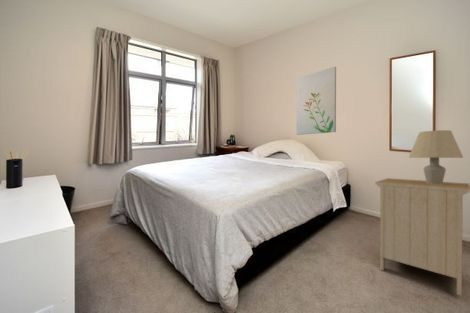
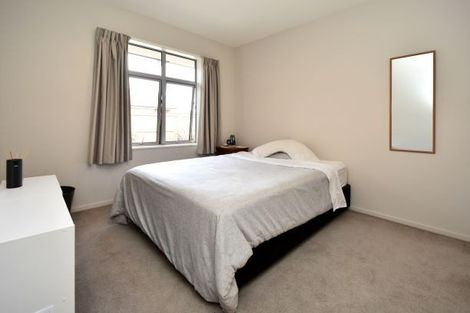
- nightstand (420, 226)
- table lamp (434, 157)
- wall art (315, 103)
